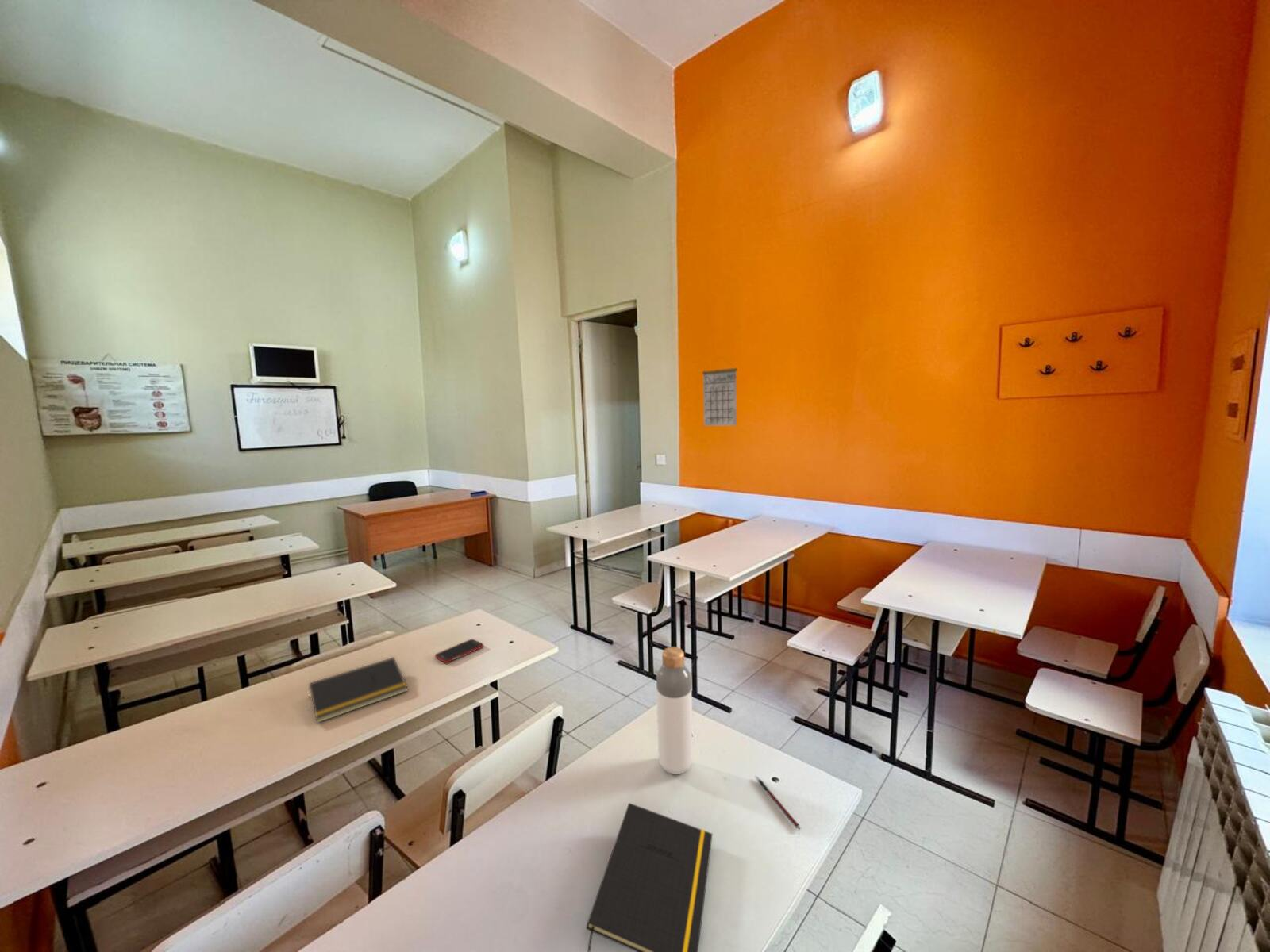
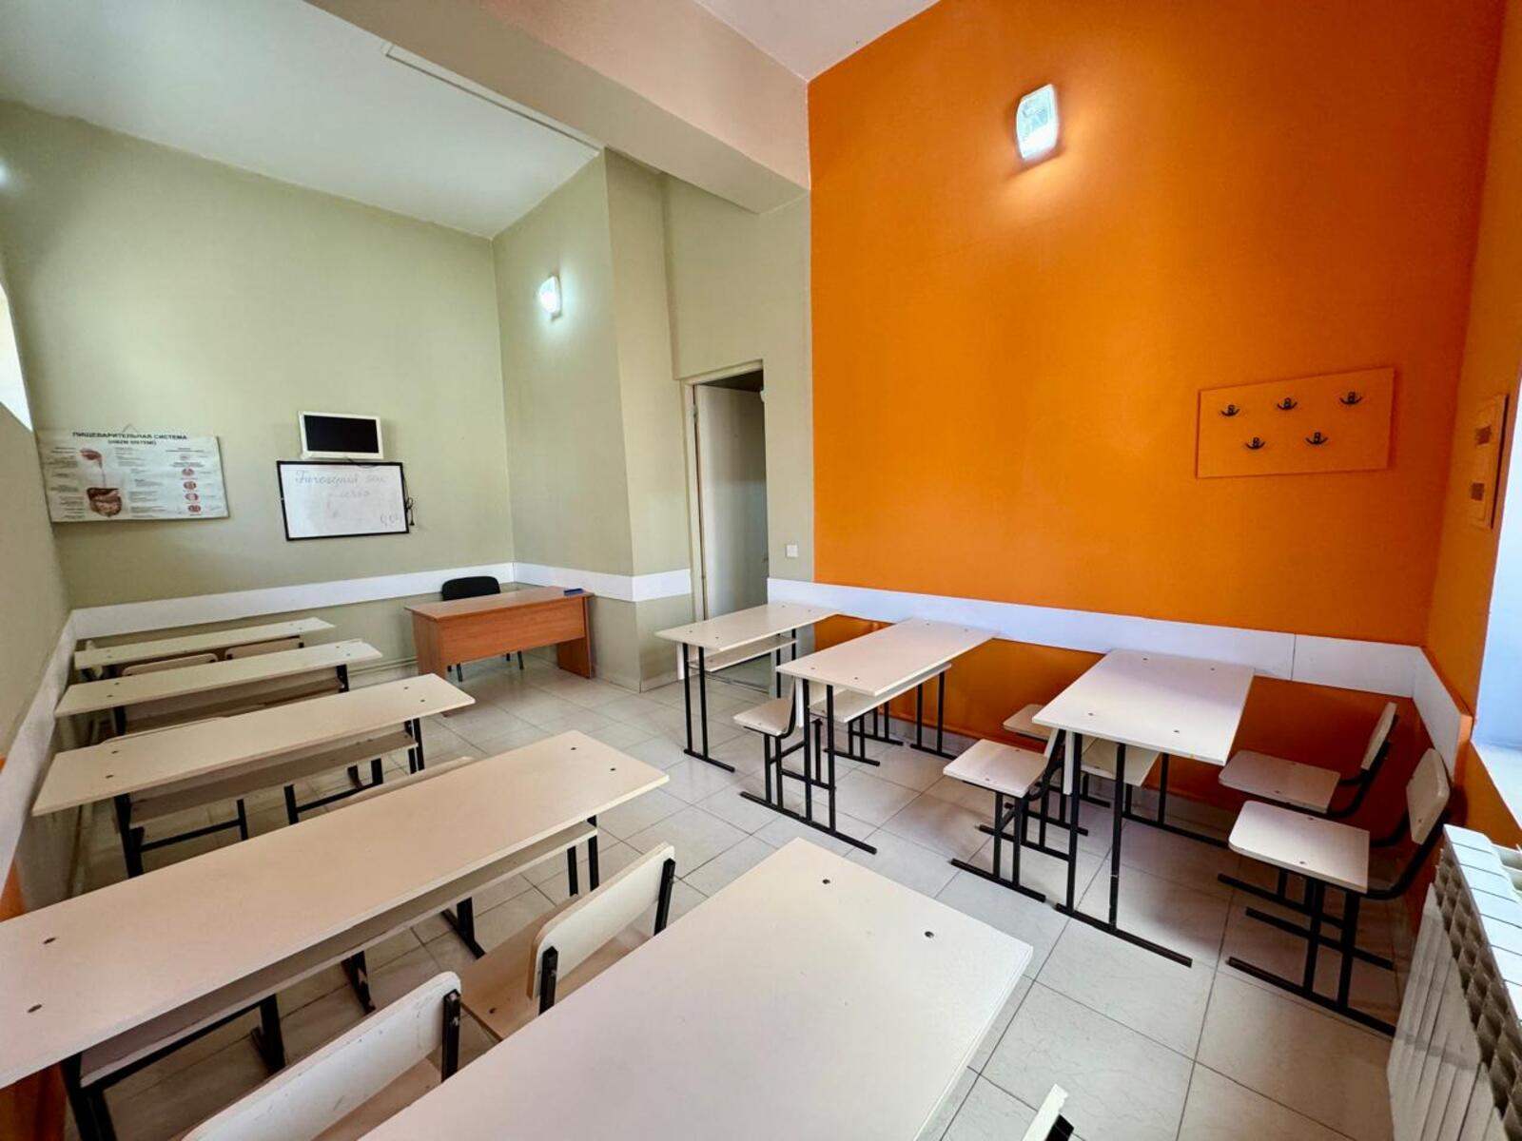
- bottle (674, 709)
- cell phone (460, 651)
- pen (775, 800)
- notepad (359, 686)
- notepad (656, 876)
- calendar (719, 391)
